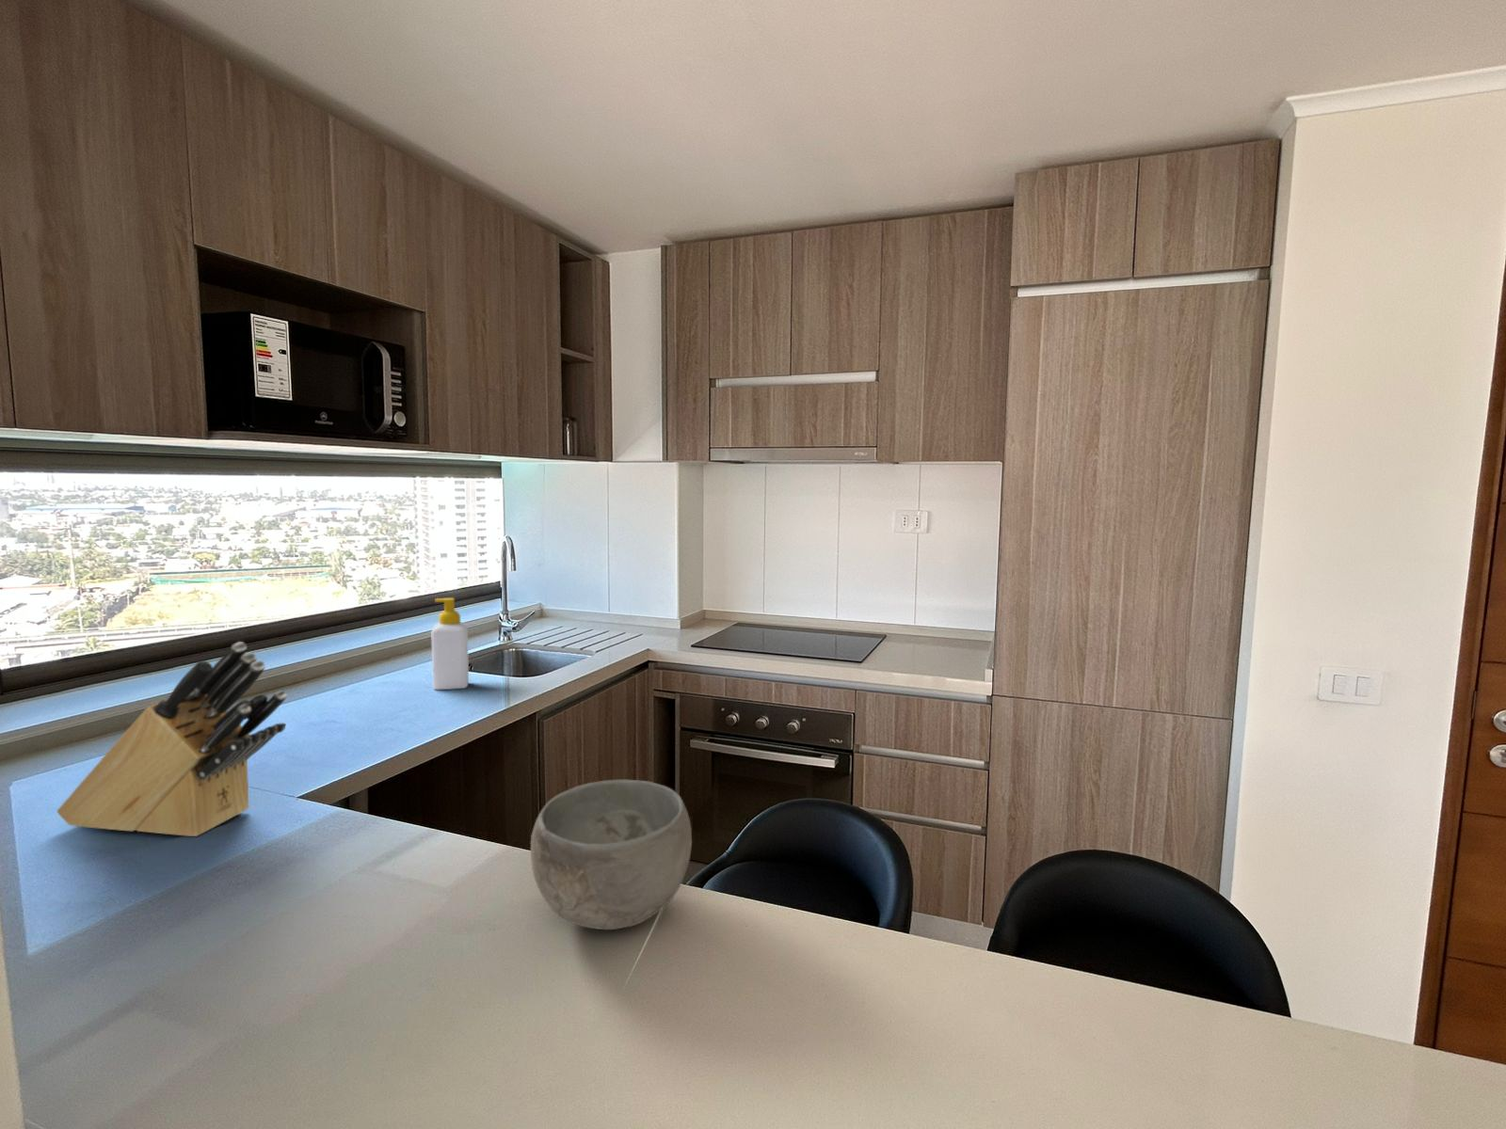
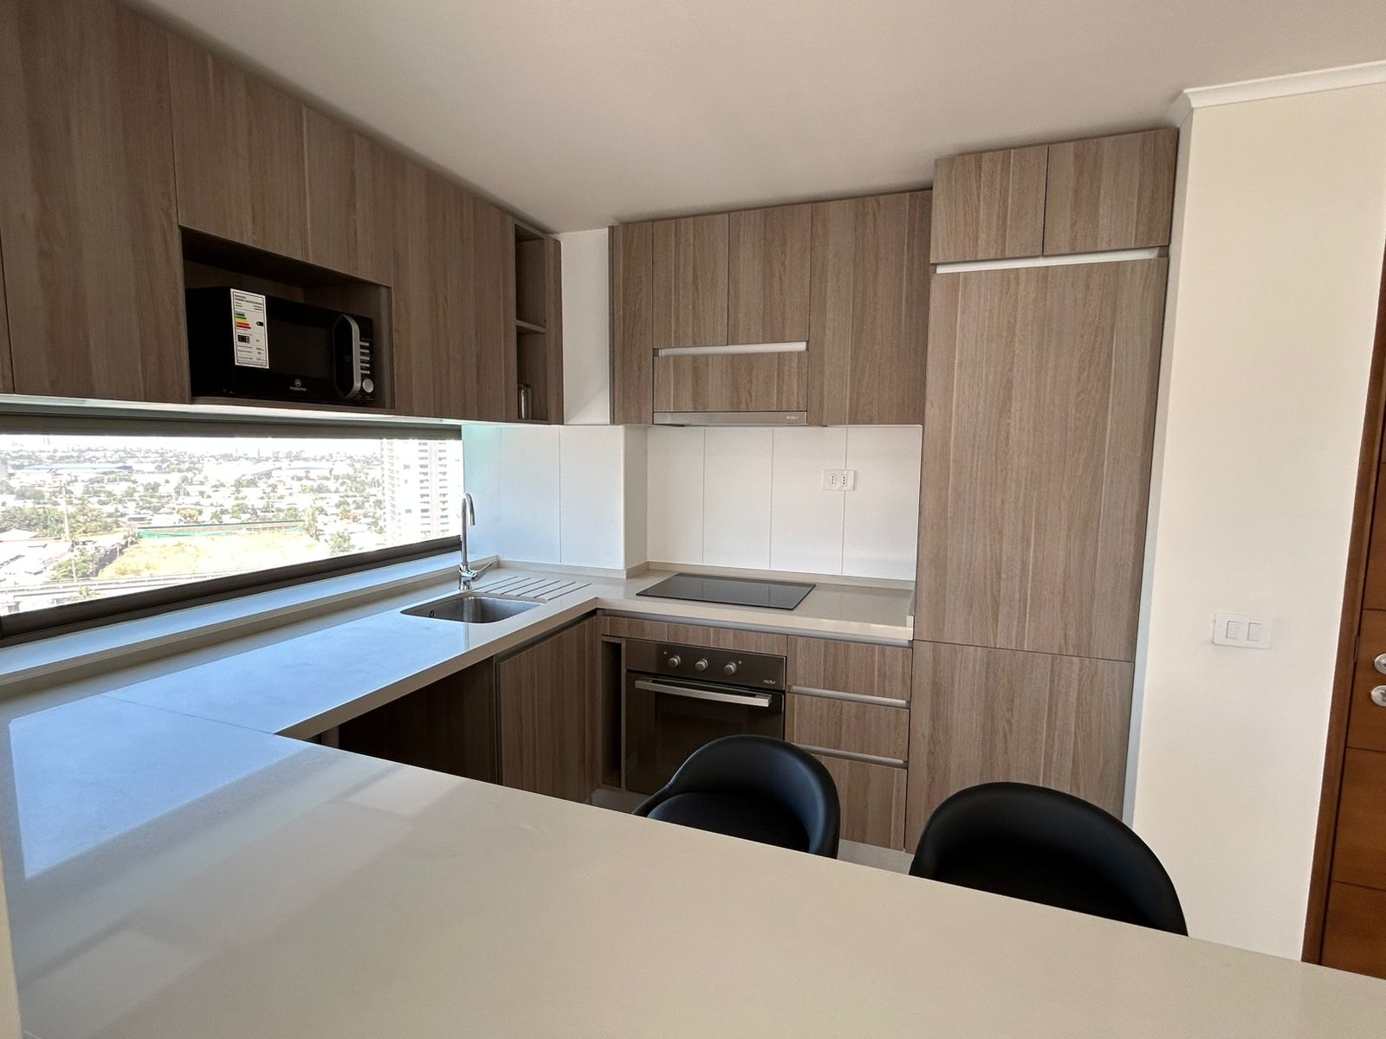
- soap bottle (449, 643)
- knife block (174, 733)
- bowl (613, 859)
